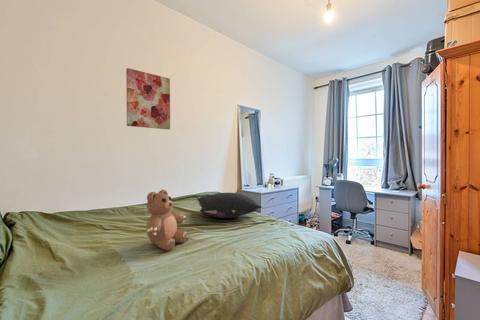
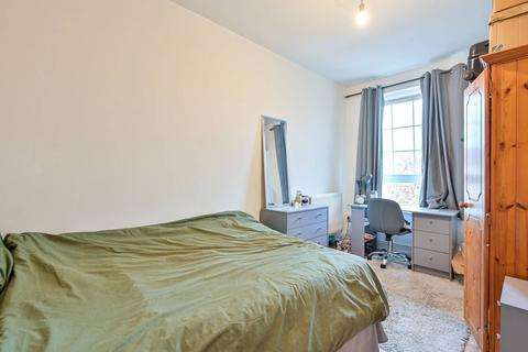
- wall art (149, 100)
- pillow (226, 203)
- teddy bear (164, 217)
